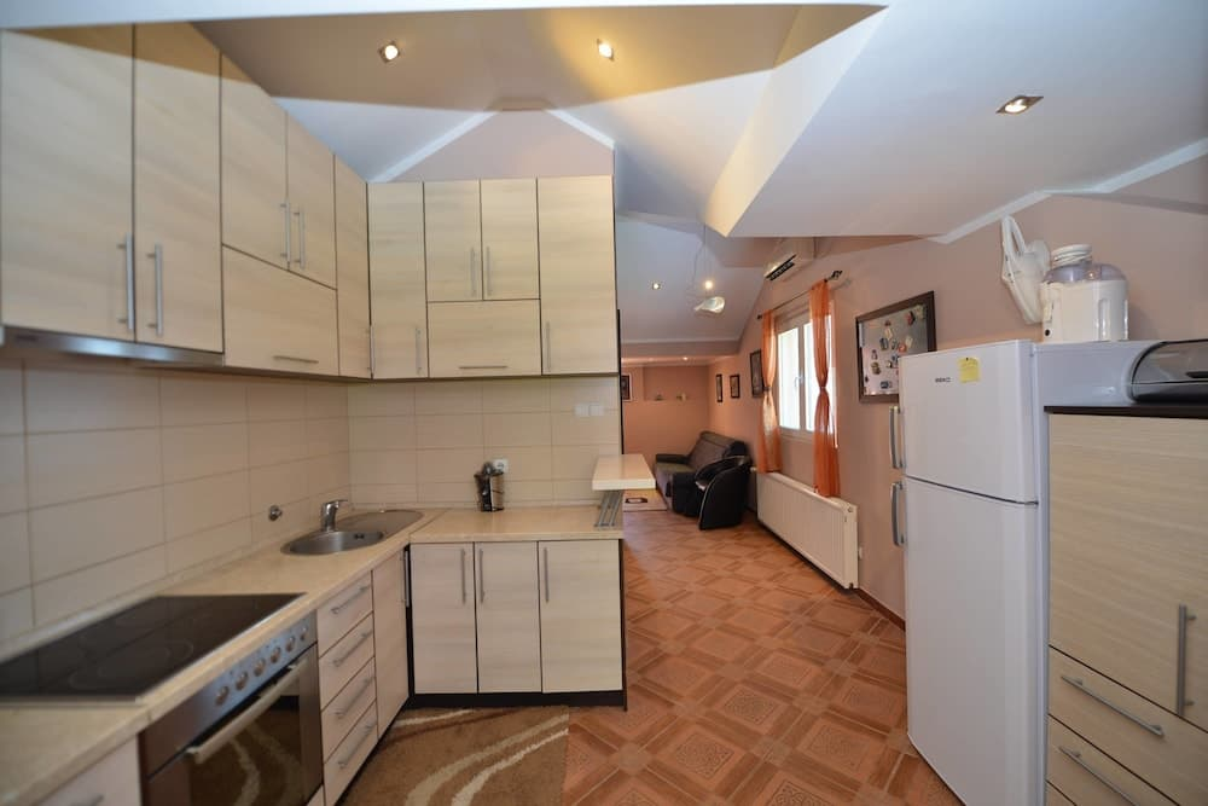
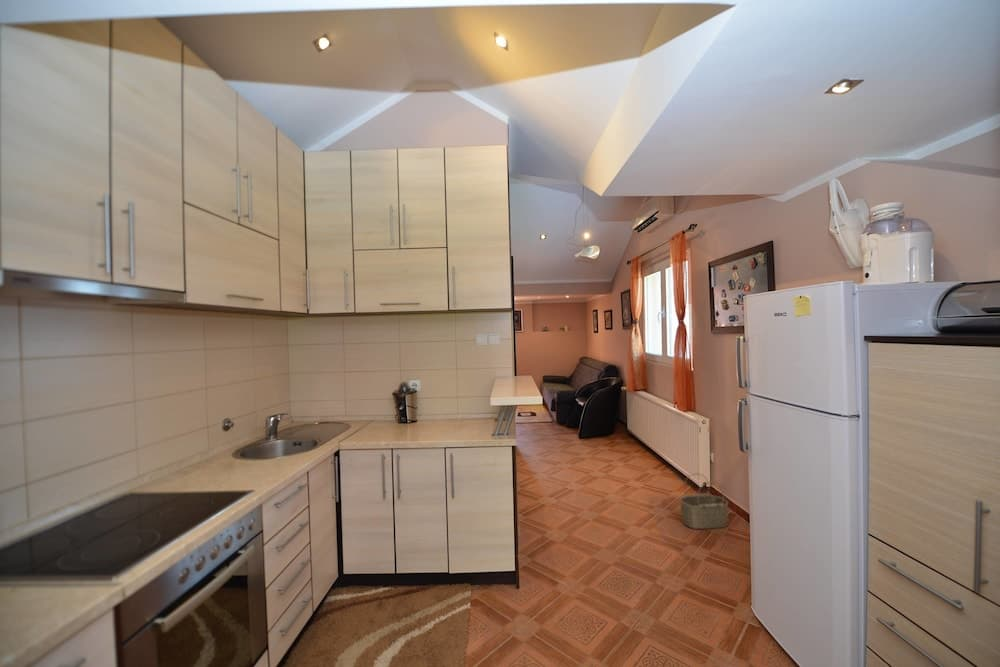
+ wicker basket (703, 500)
